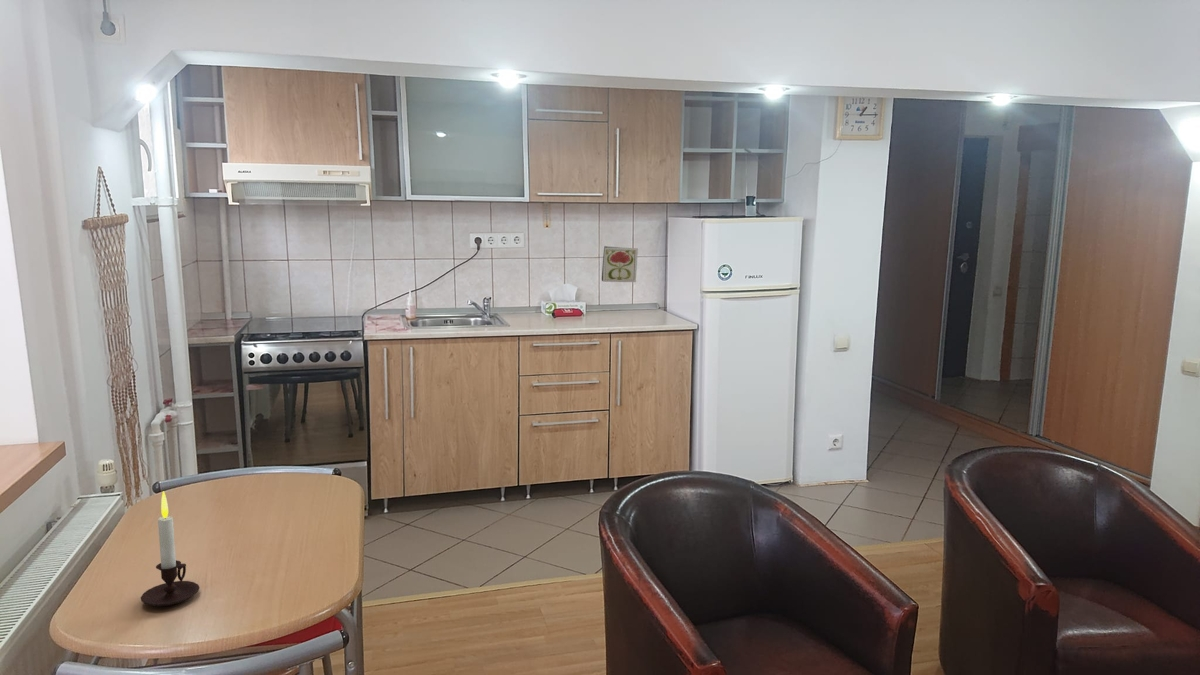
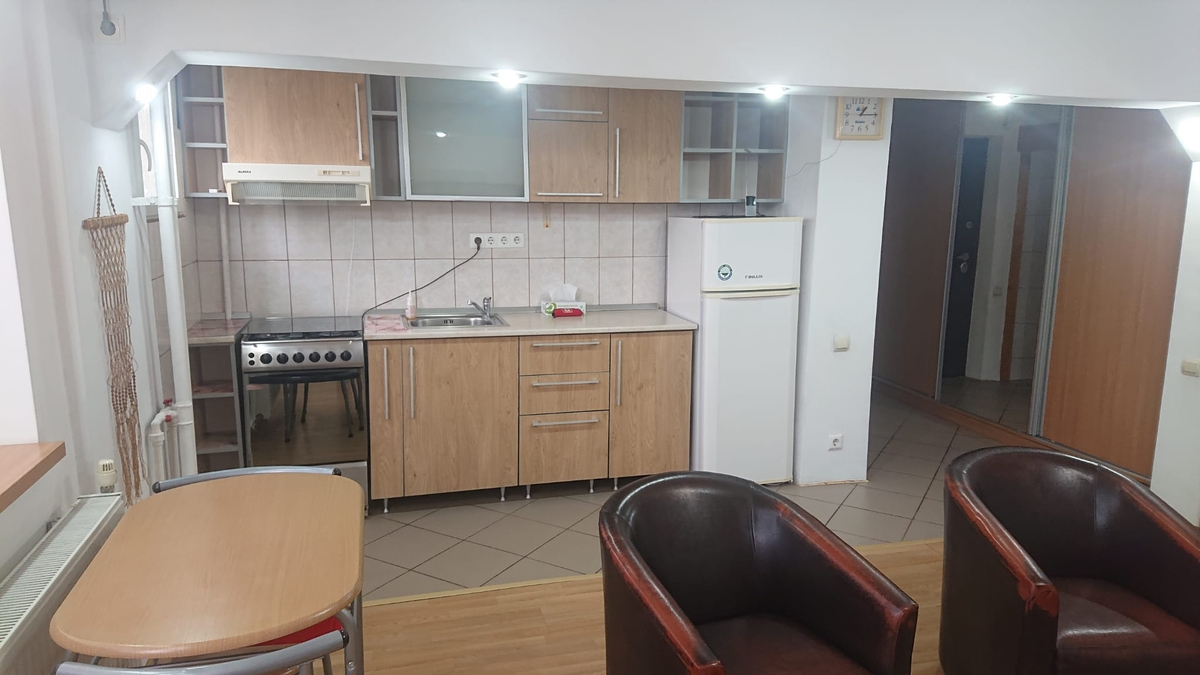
- candle (169, 542)
- decorative tile (619, 264)
